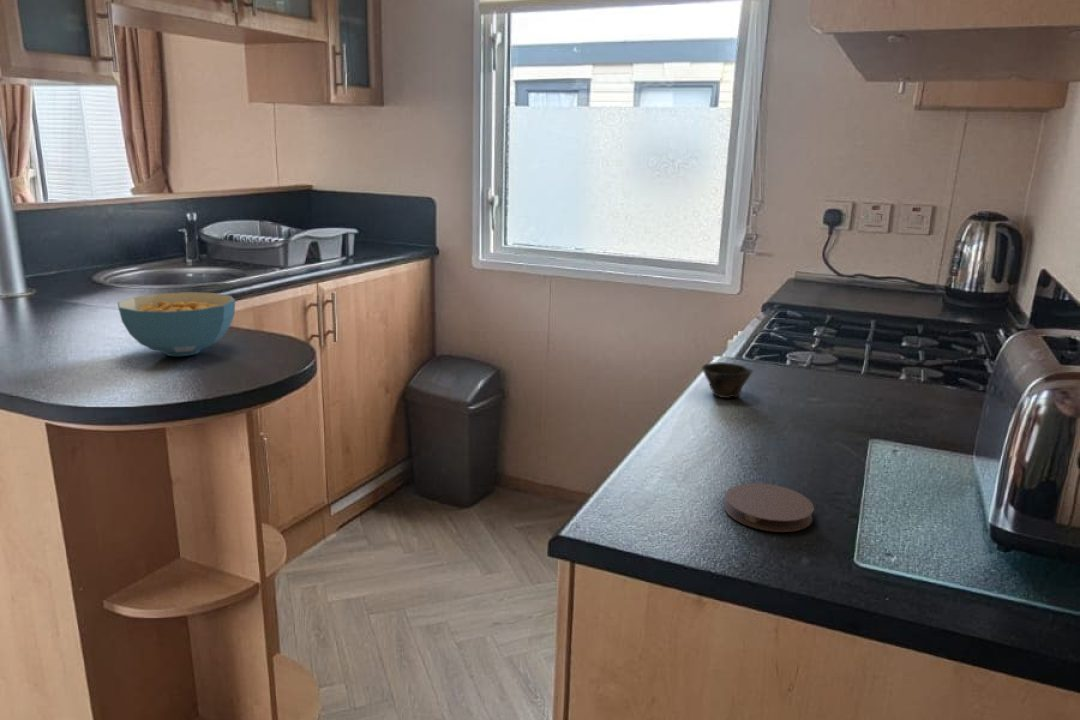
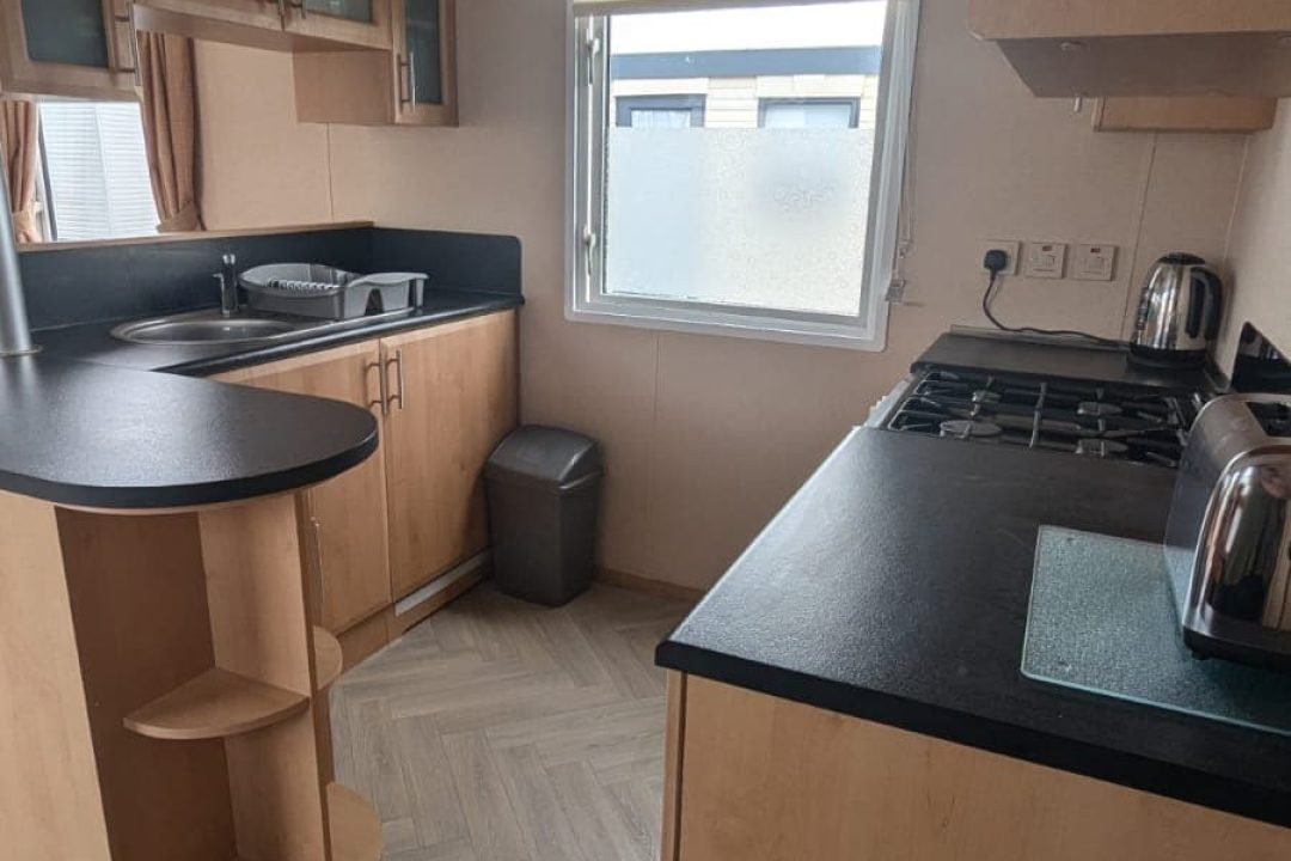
- coaster (768, 506)
- cup (723, 381)
- cereal bowl (179, 327)
